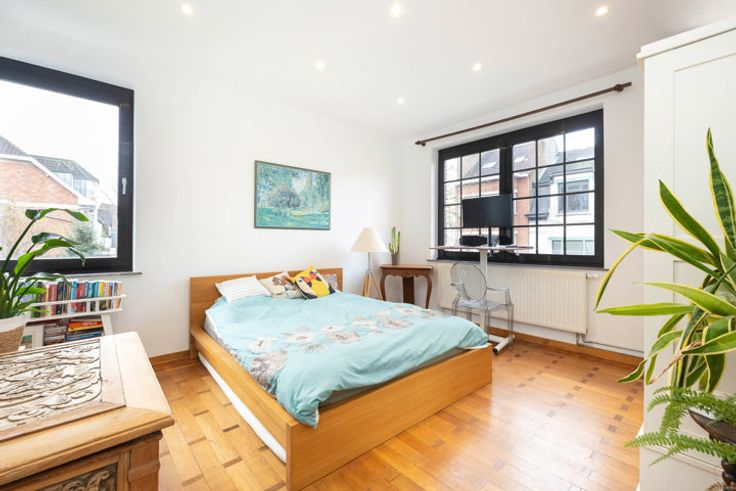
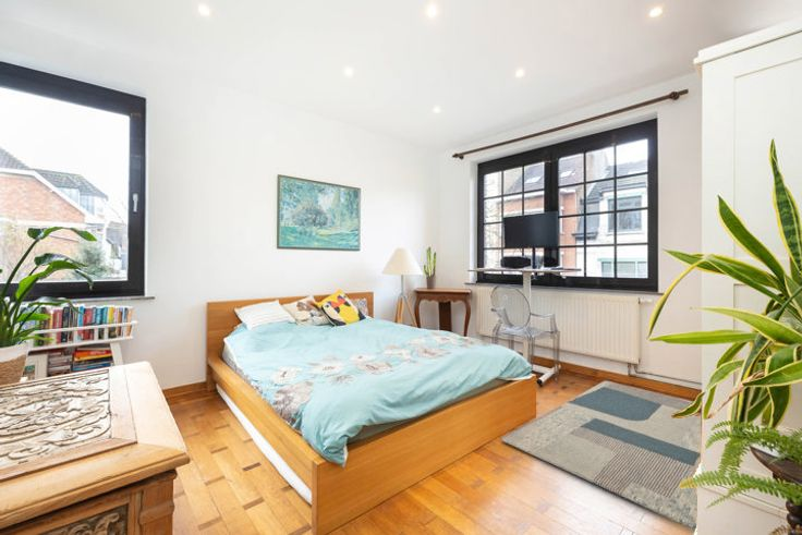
+ rug (653, 431)
